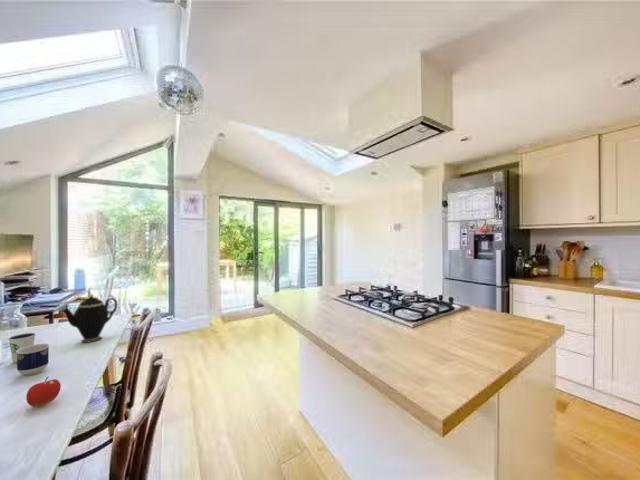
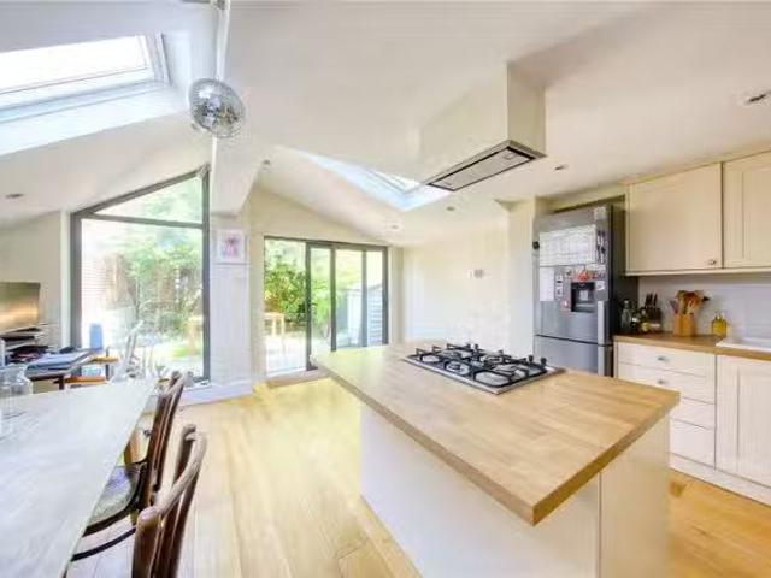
- dixie cup (22, 347)
- teapot (90, 316)
- cup (33, 361)
- fruit (43, 391)
